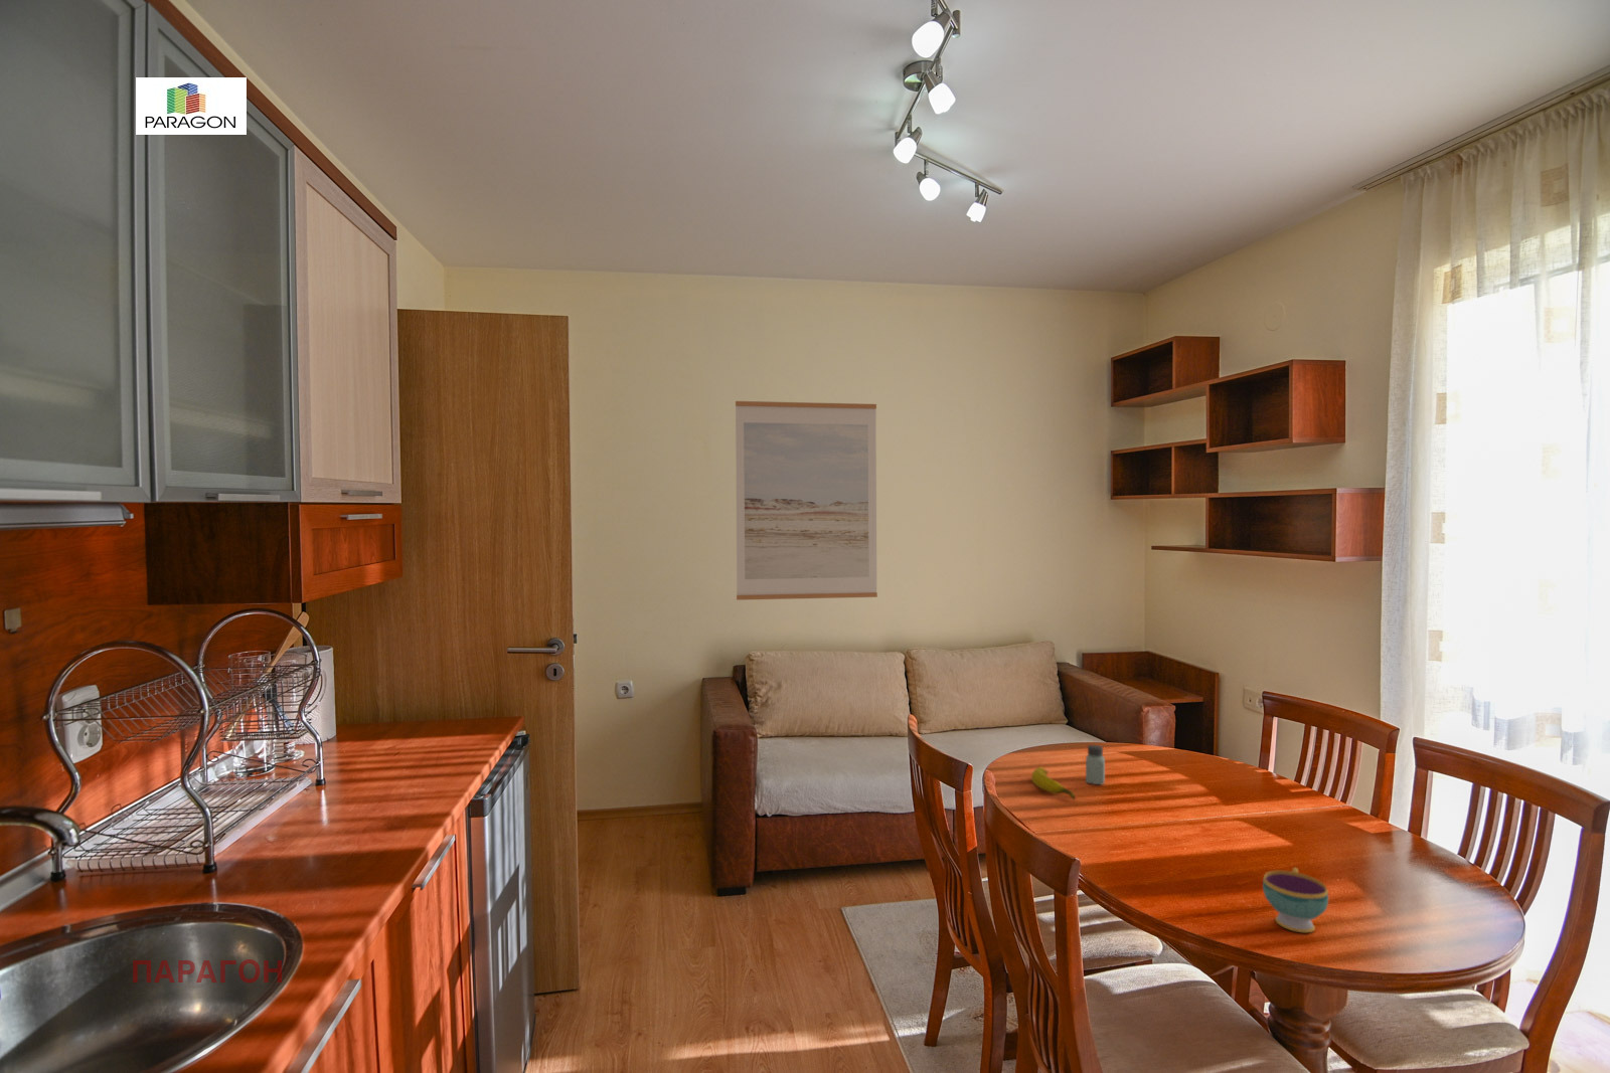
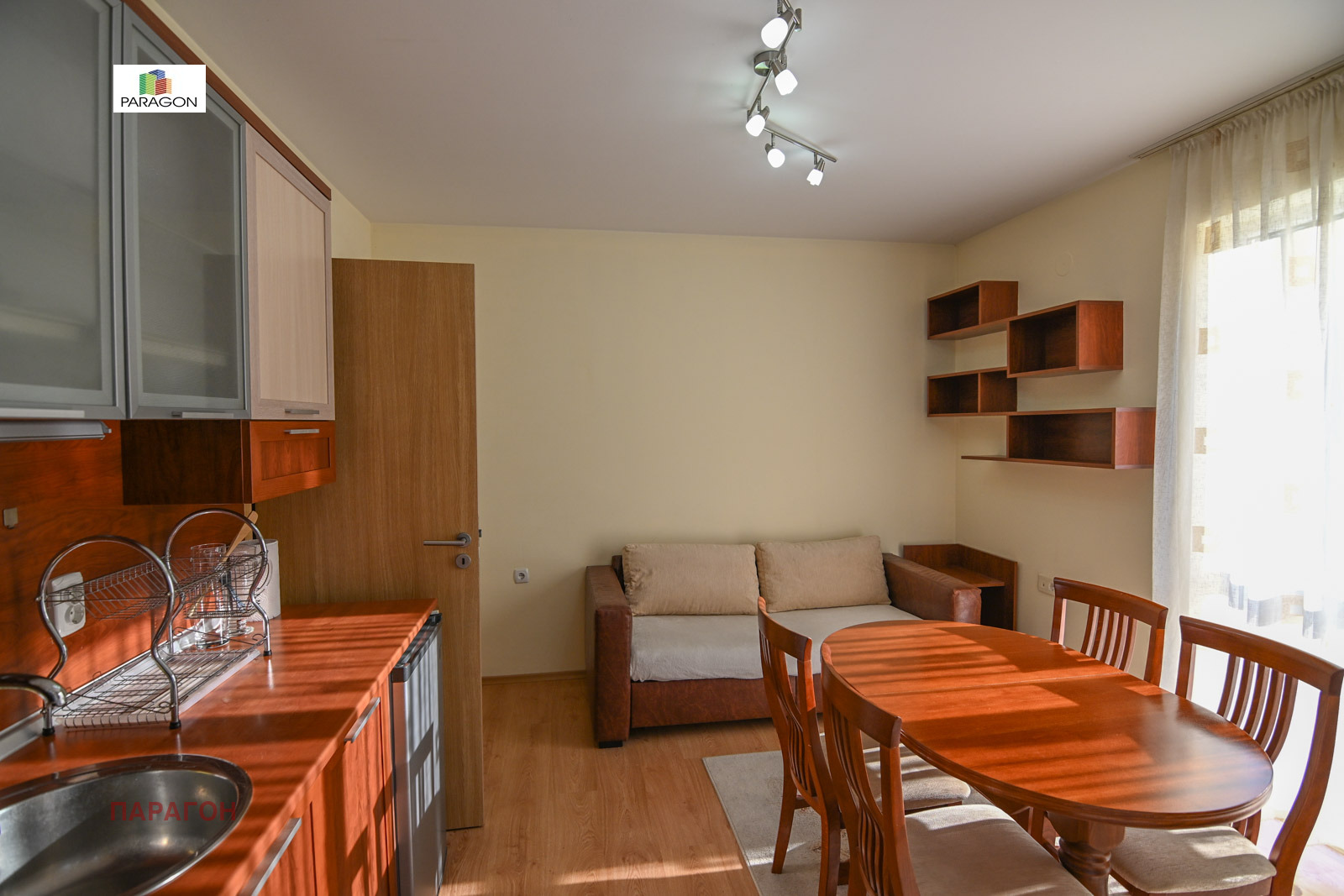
- teacup (1297, 901)
- banana (1049, 781)
- wall art (807, 499)
- saltshaker (1095, 764)
